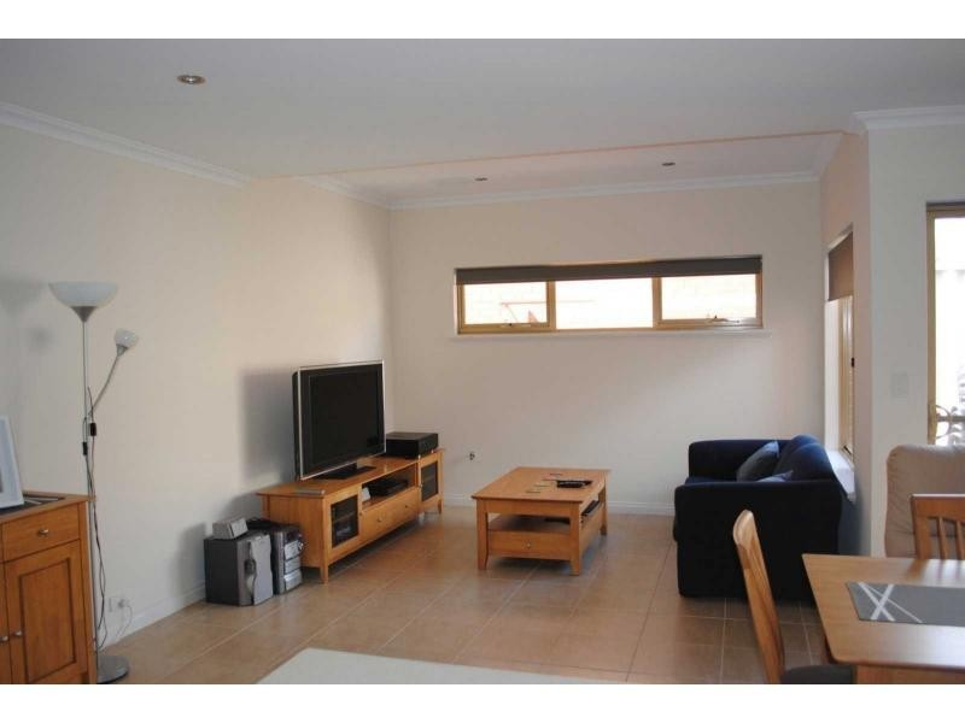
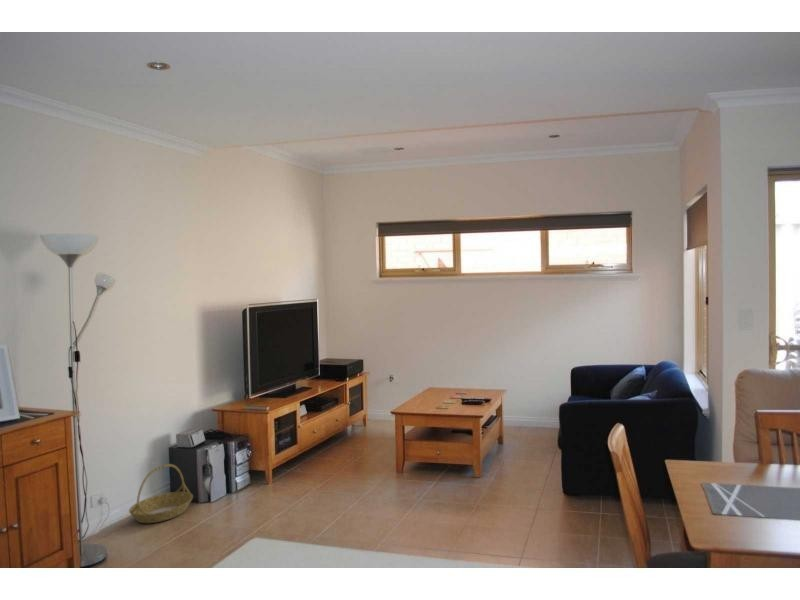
+ basket (161, 494)
